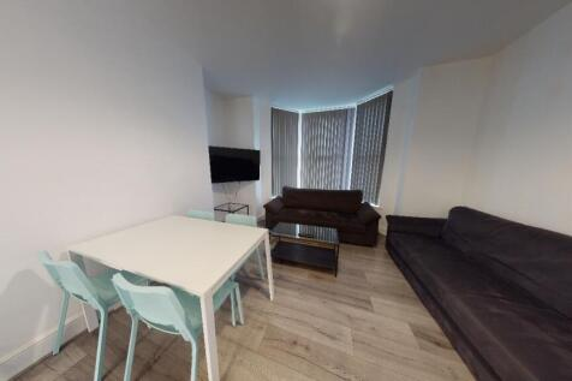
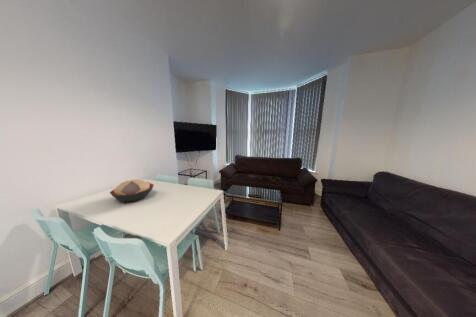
+ decorative bowl (133, 189)
